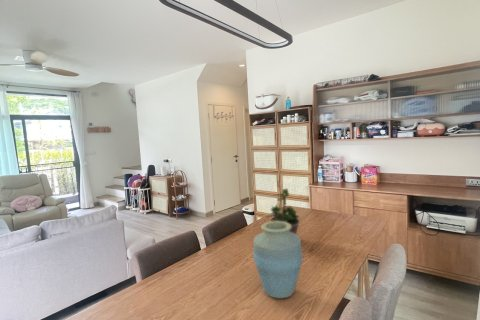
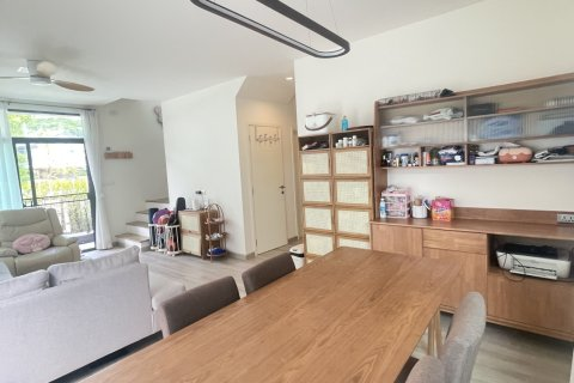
- vase (277, 259)
- potted plant (285, 213)
